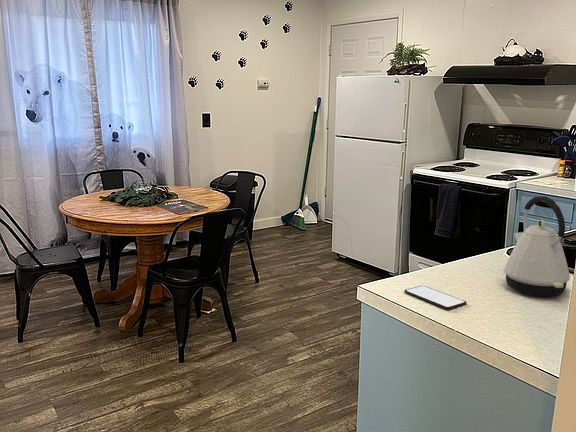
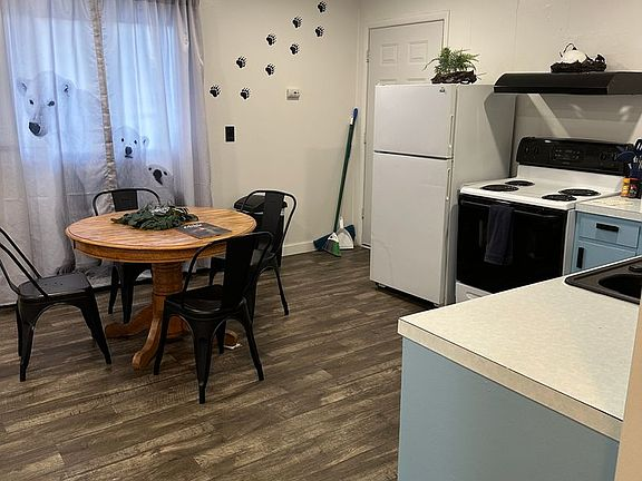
- kettle (538, 242)
- smartphone (434, 296)
